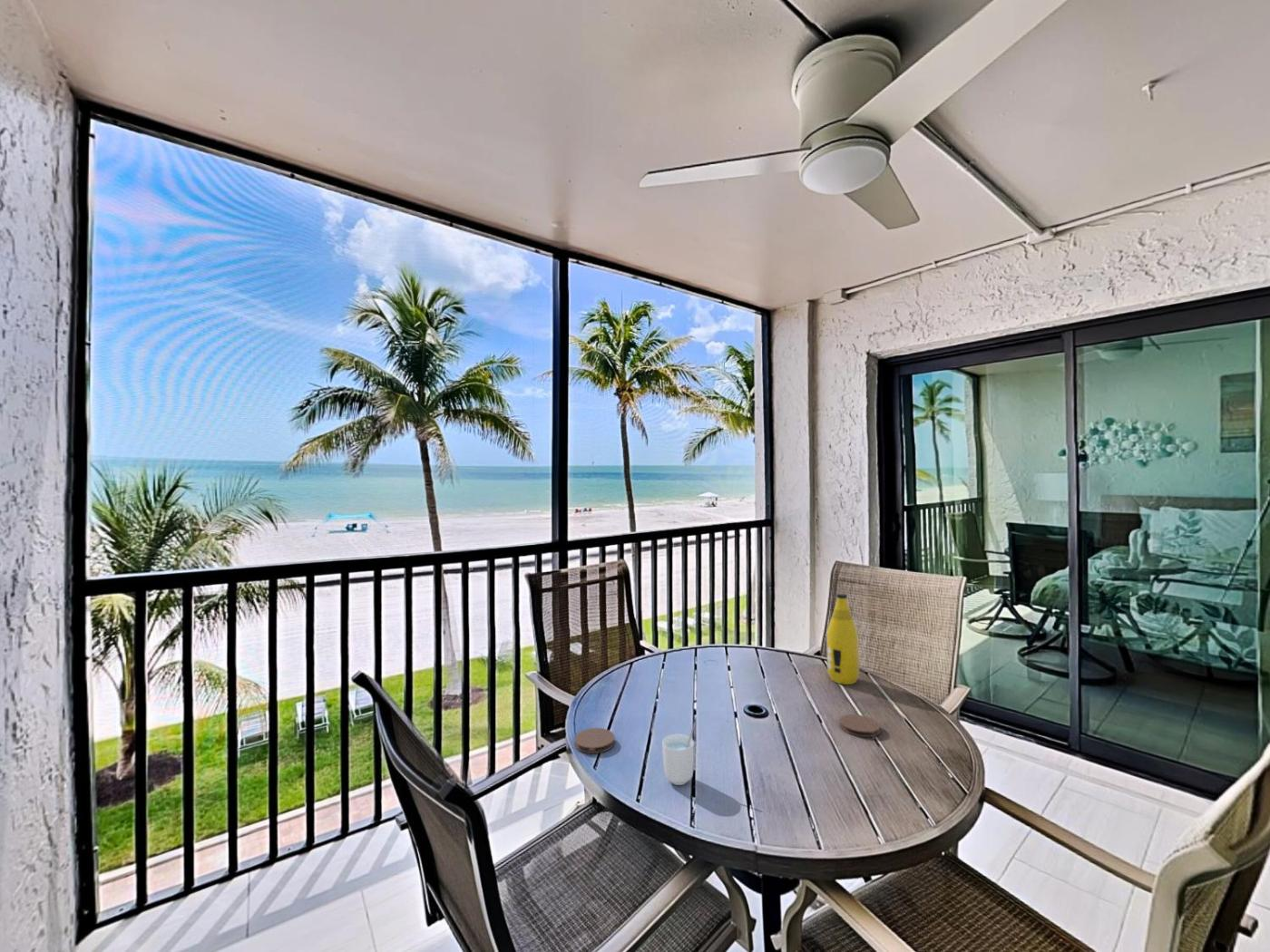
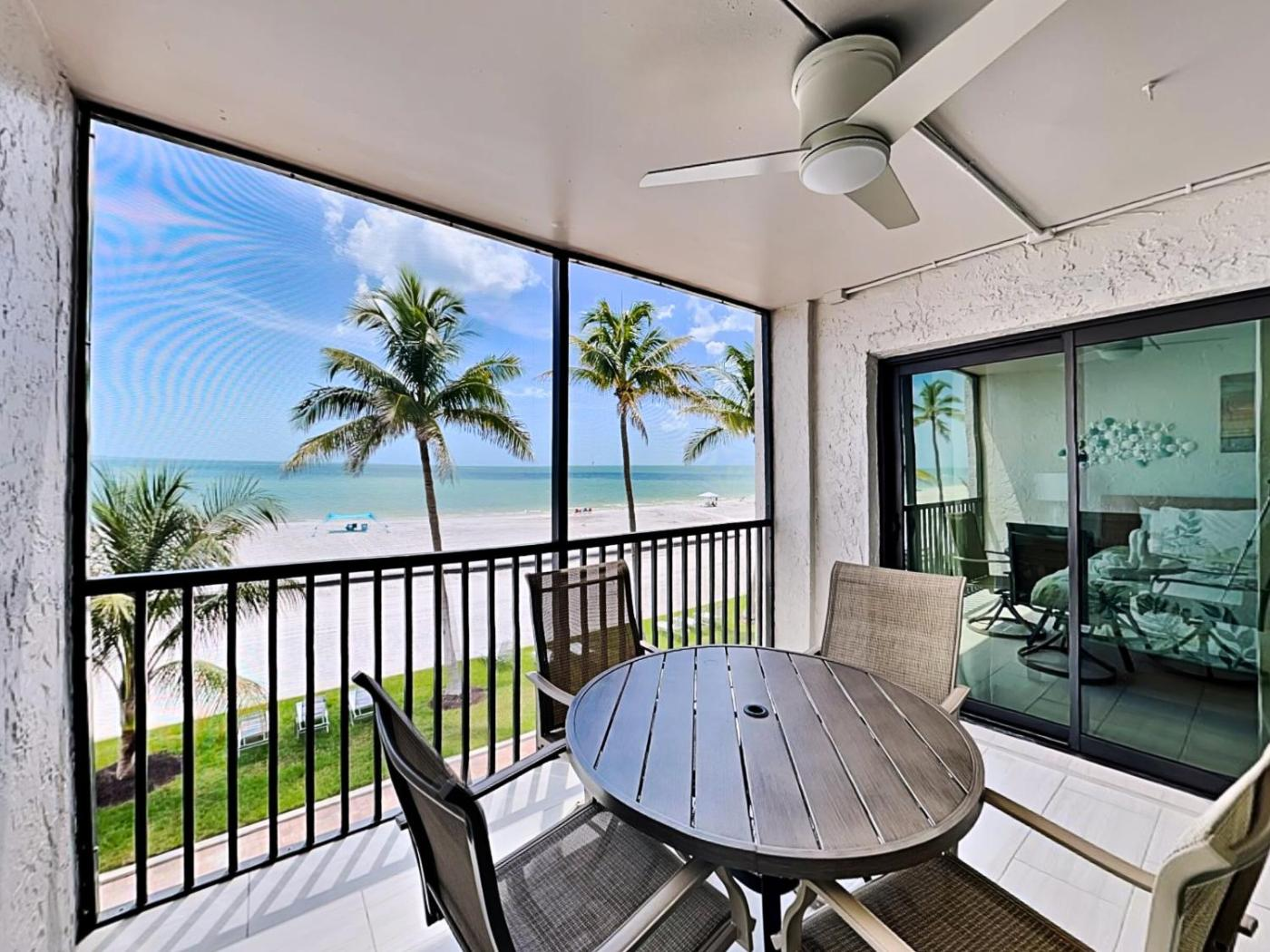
- coaster (594, 740)
- bottle (842, 636)
- cup (679, 752)
- coaster (859, 724)
